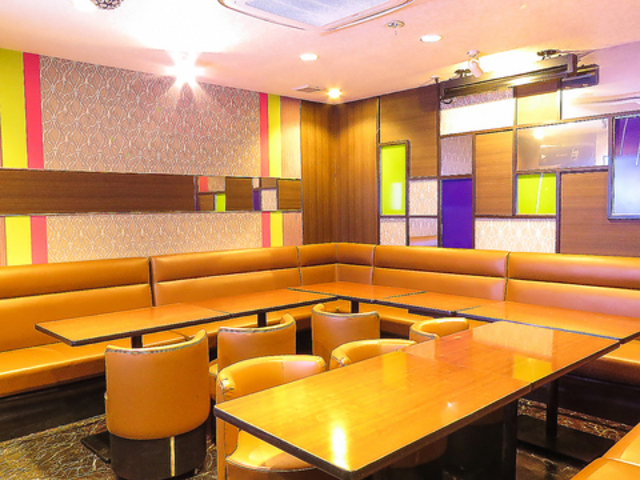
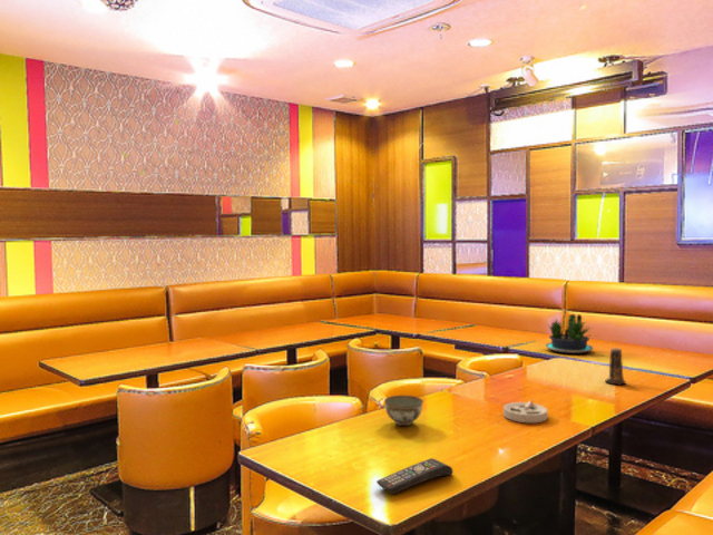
+ candle (615, 366)
+ remote control (416, 475)
+ bowl (403, 411)
+ potted plant (572, 332)
+ ashtray (525, 410)
